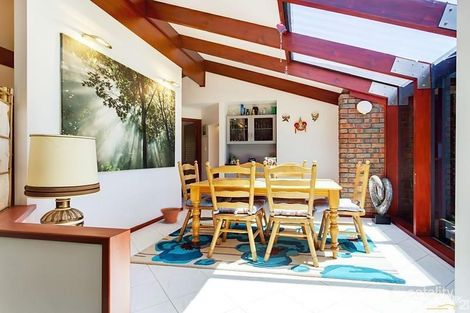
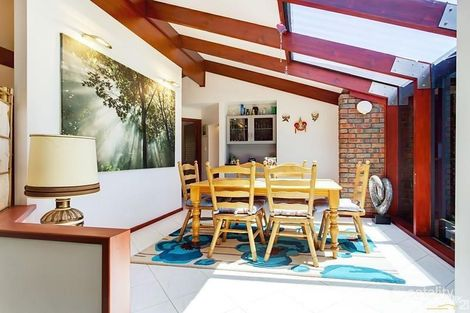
- plant pot (170, 215)
